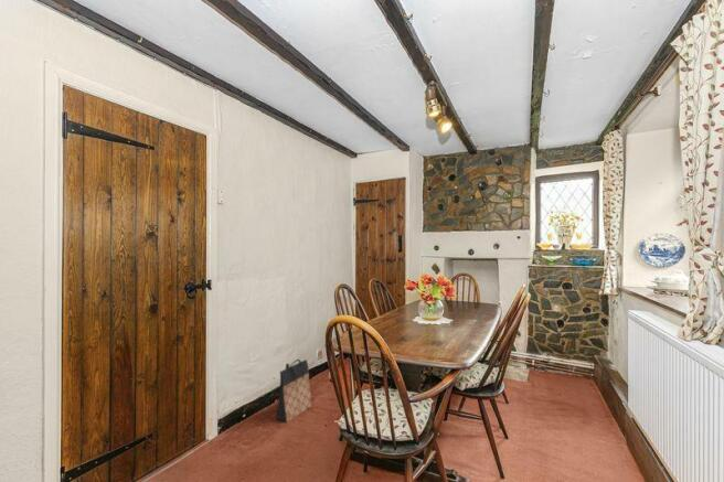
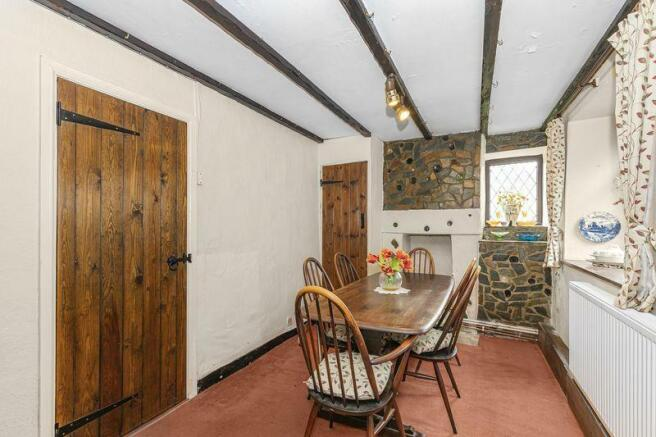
- bag (294, 386)
